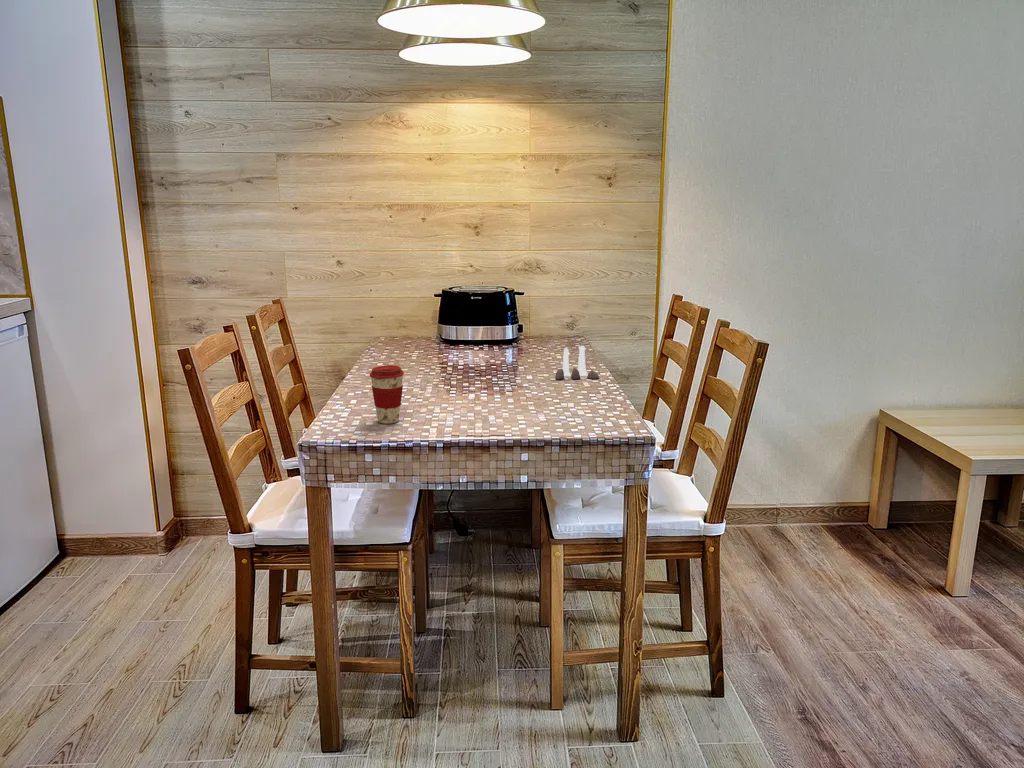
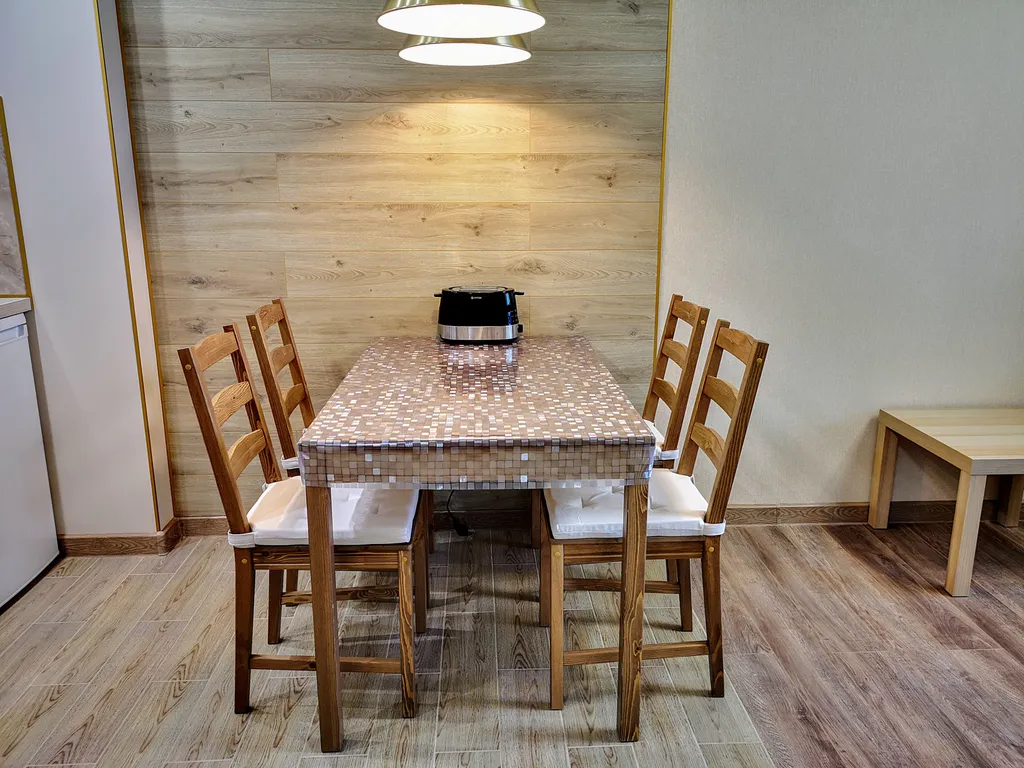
- salt and pepper shaker set (578, 363)
- coffee cup (387, 394)
